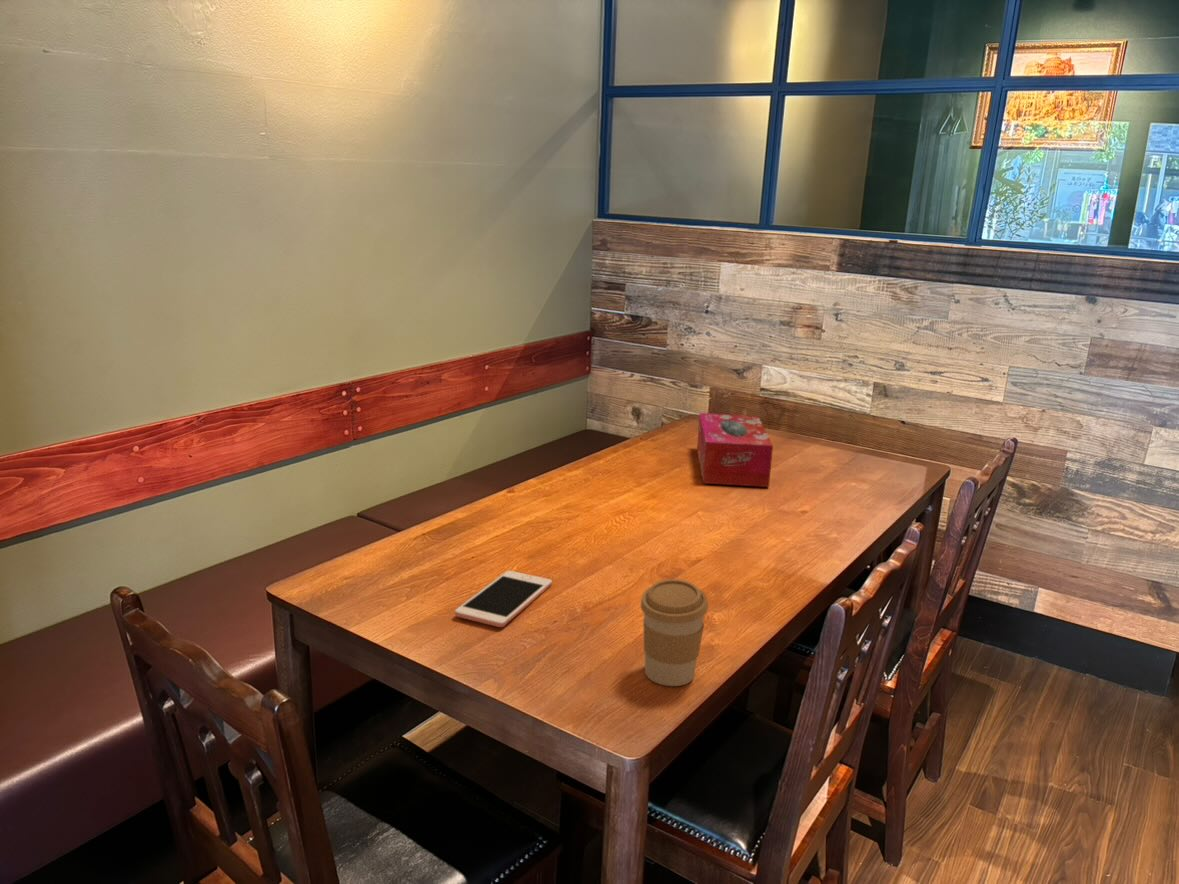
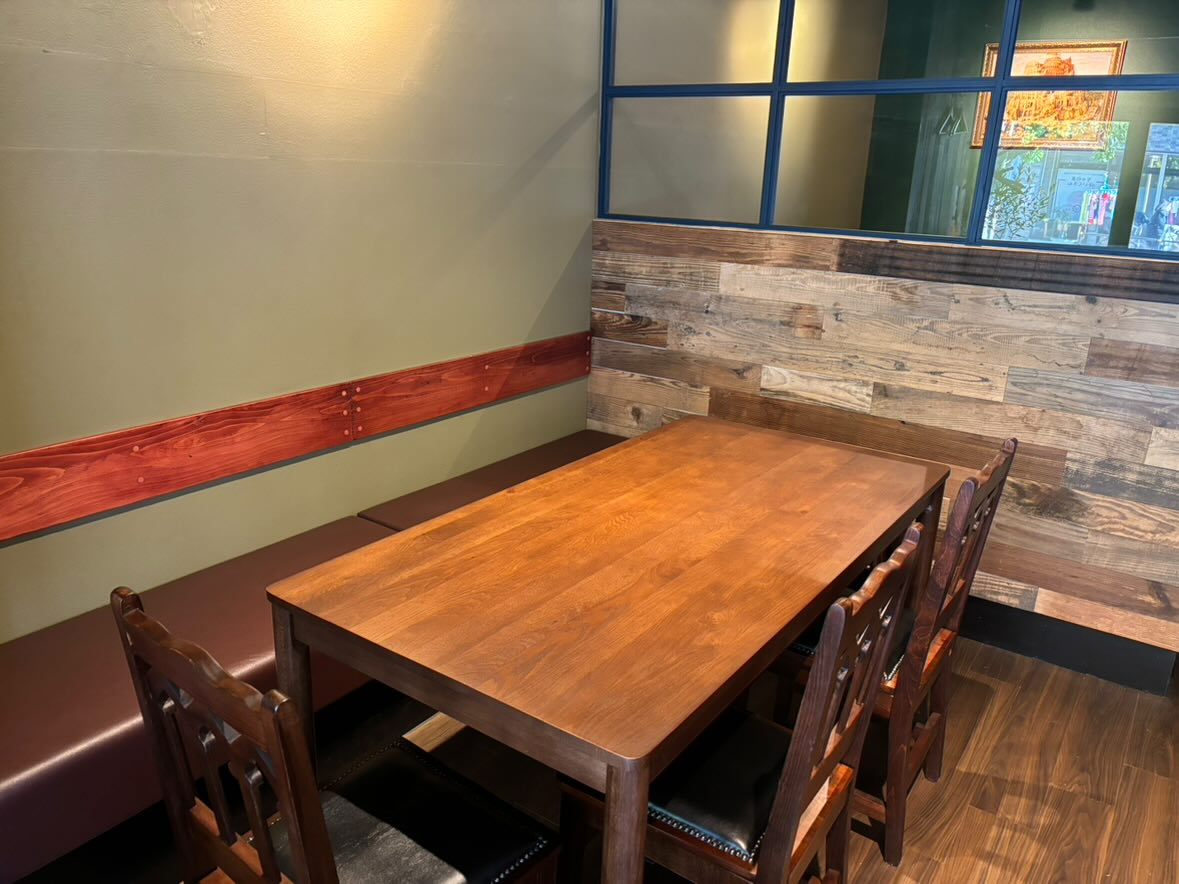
- coffee cup (672, 631)
- cell phone (505, 597)
- tissue box (732, 447)
